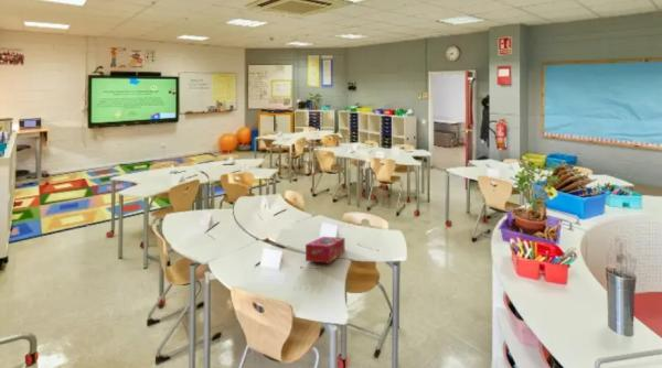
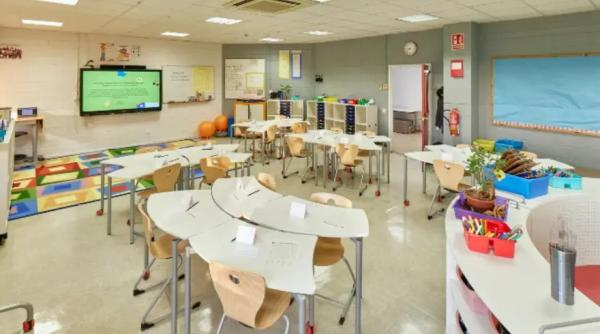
- tissue box (325, 248)
